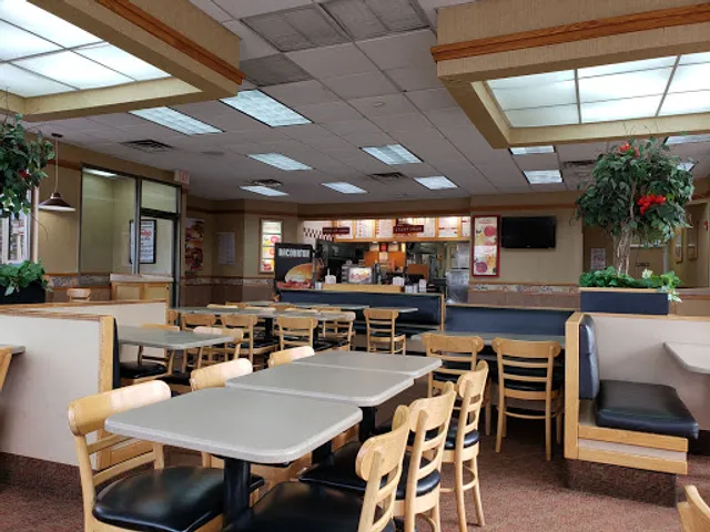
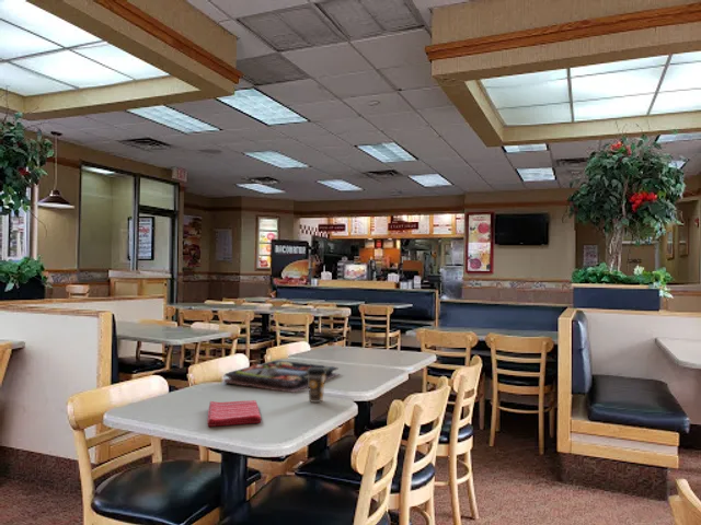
+ coffee cup (315, 384)
+ food tray (284, 372)
+ dish towel (233, 411)
